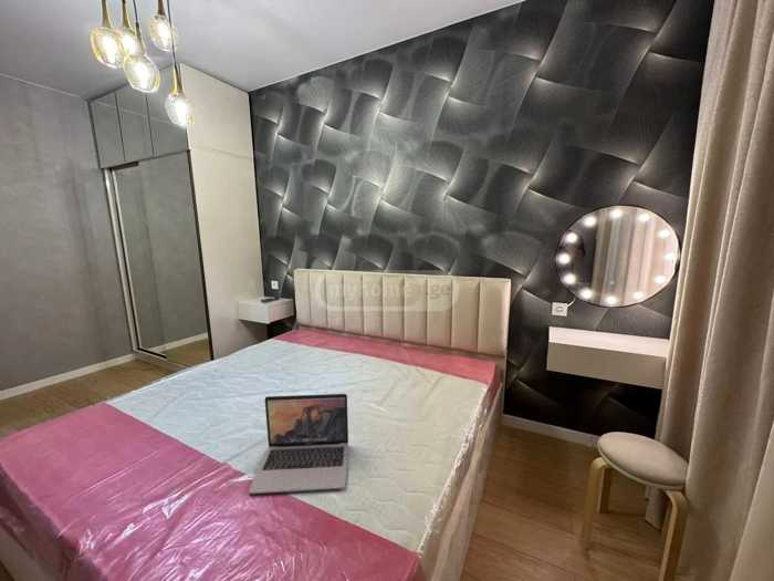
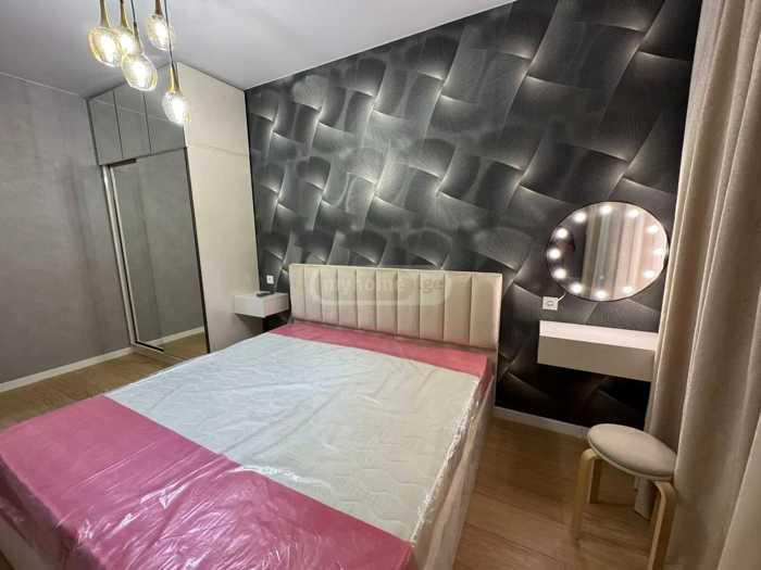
- laptop (302, 439)
